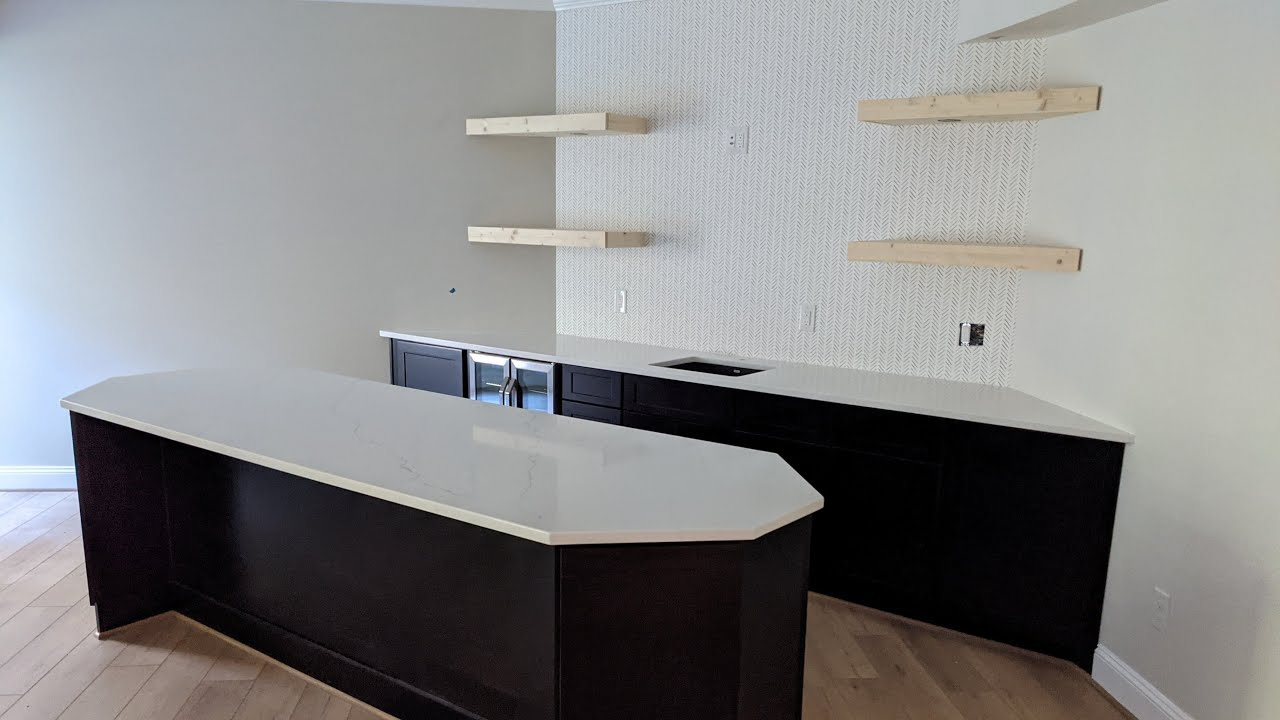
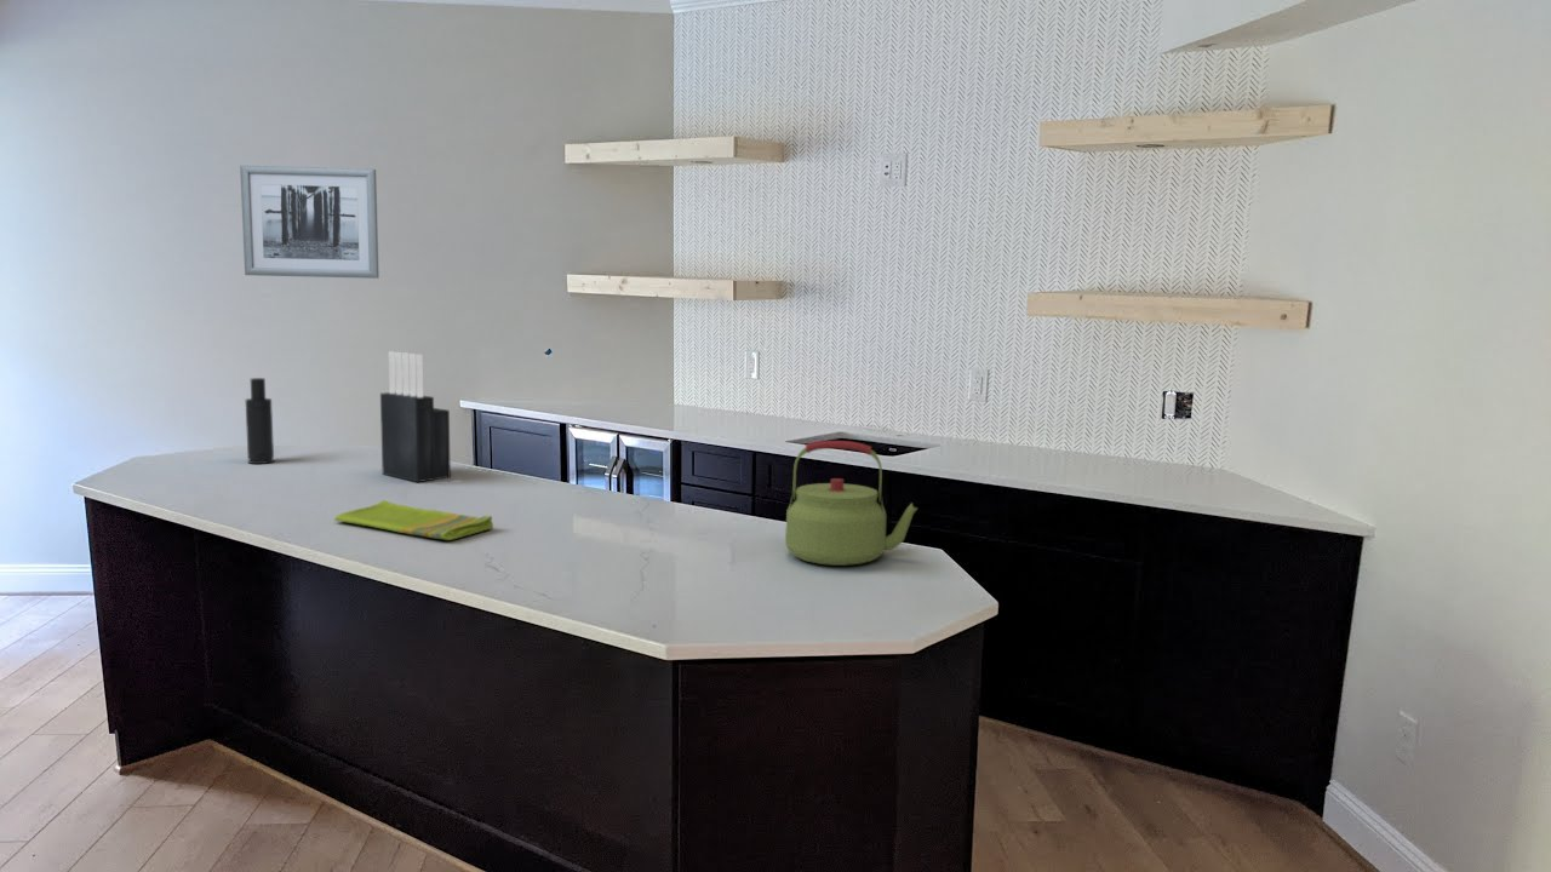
+ dish towel (413, 518)
+ kettle (852, 499)
+ atomizer (259, 420)
+ wall art (310, 222)
+ knife block (418, 414)
